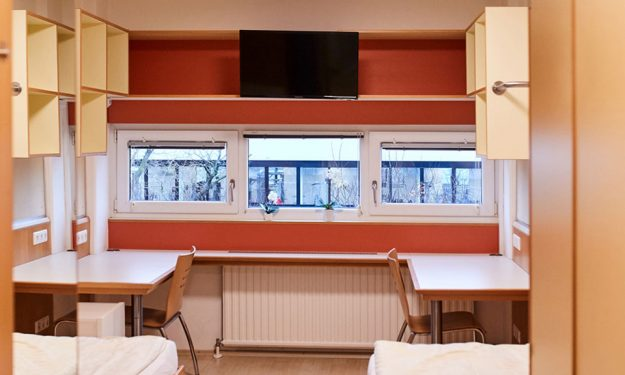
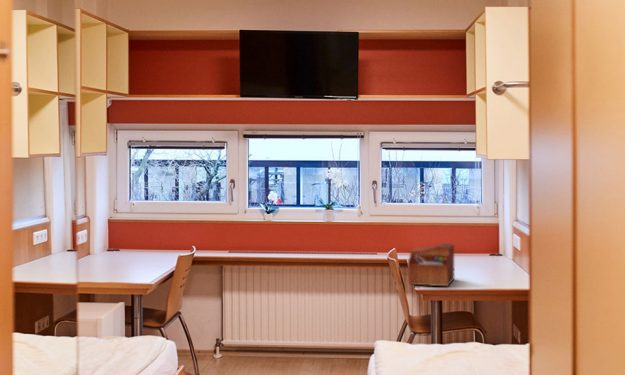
+ sewing box (430, 263)
